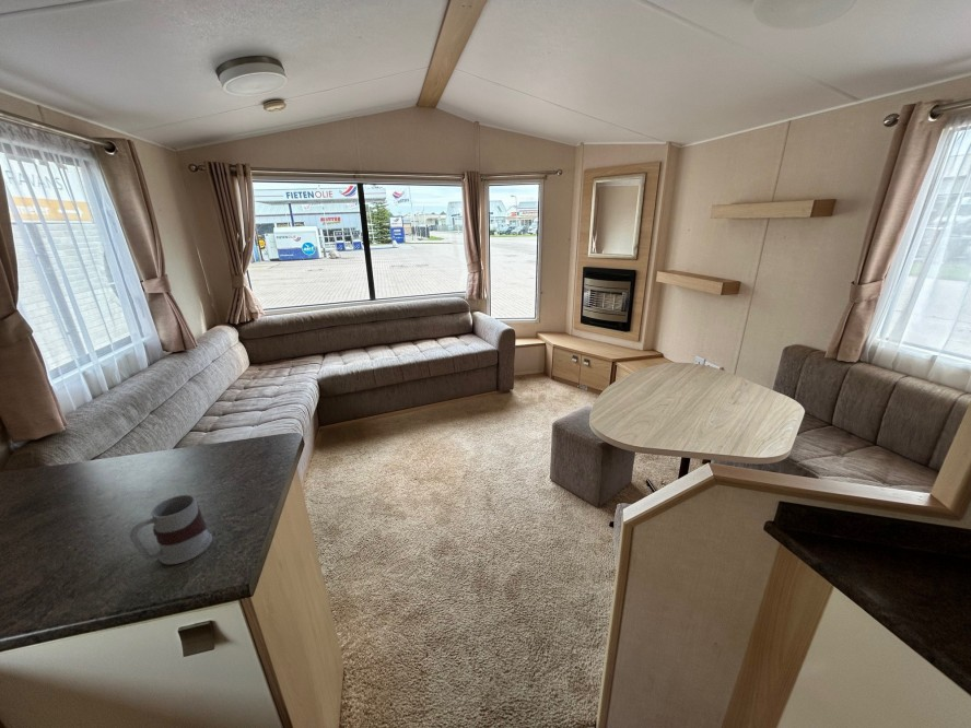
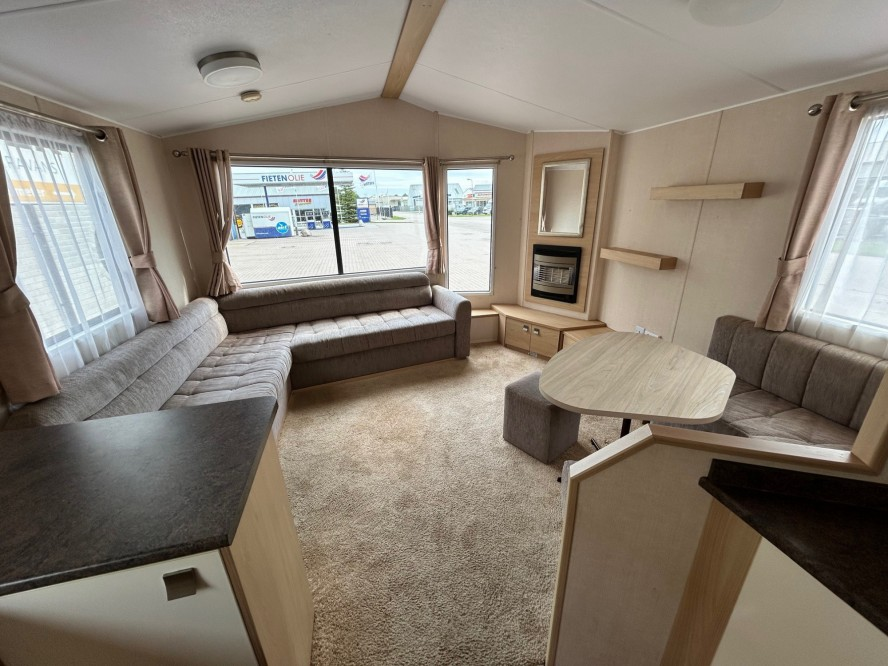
- mug (172, 531)
